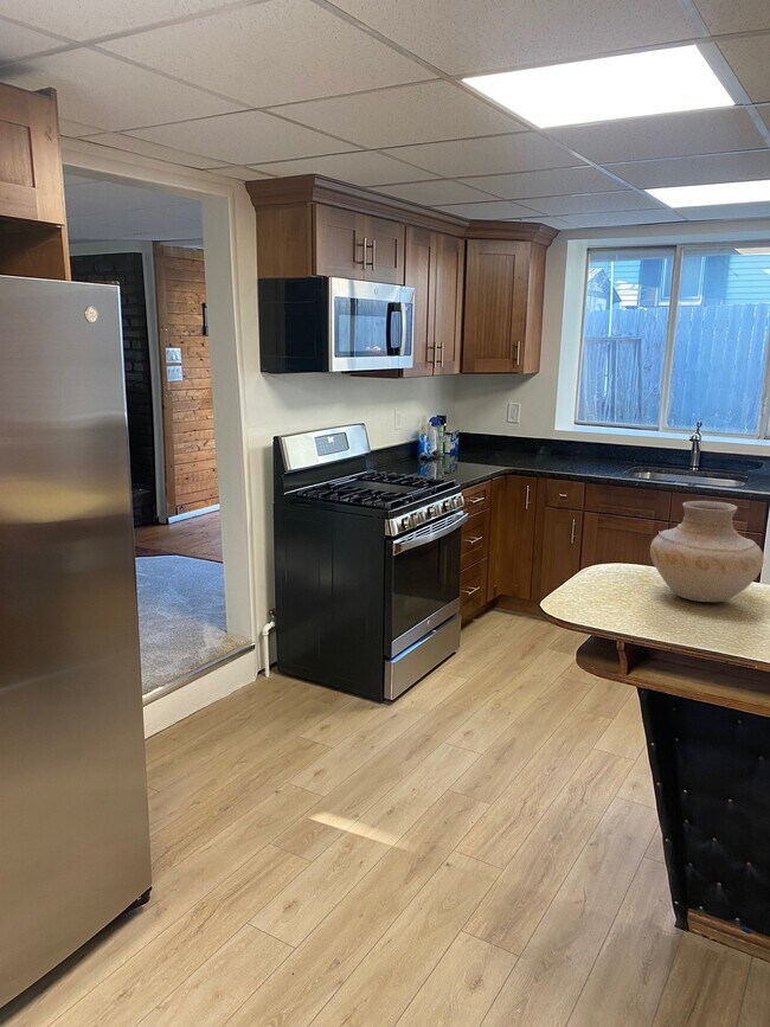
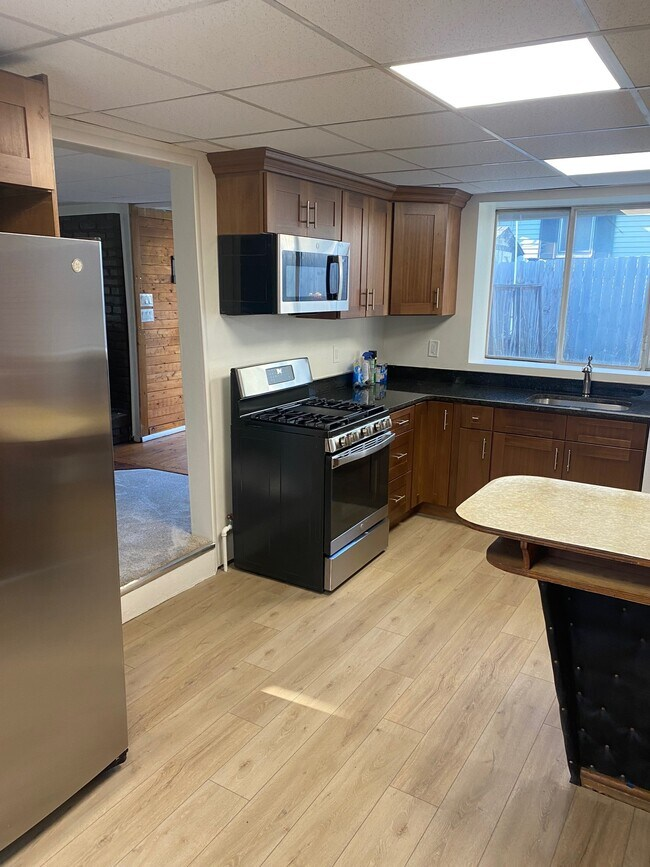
- vase (705, 552)
